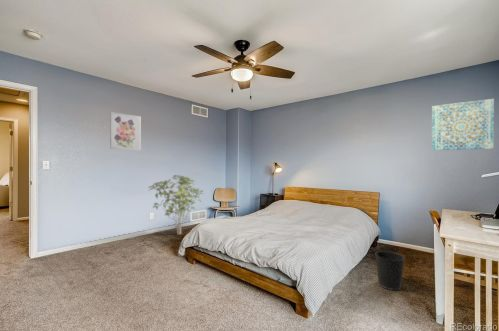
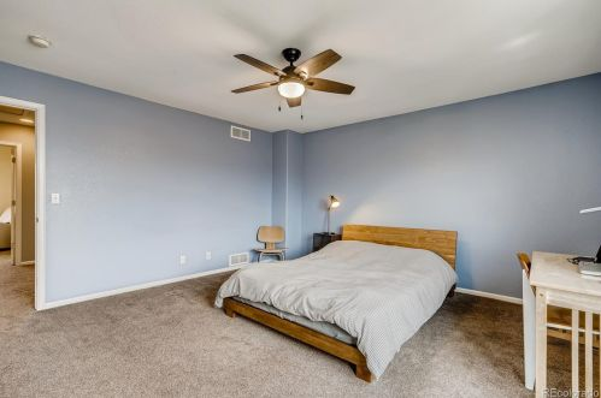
- shrub (178, 204)
- wall art (460, 126)
- wastebasket (389, 270)
- wall art (126, 132)
